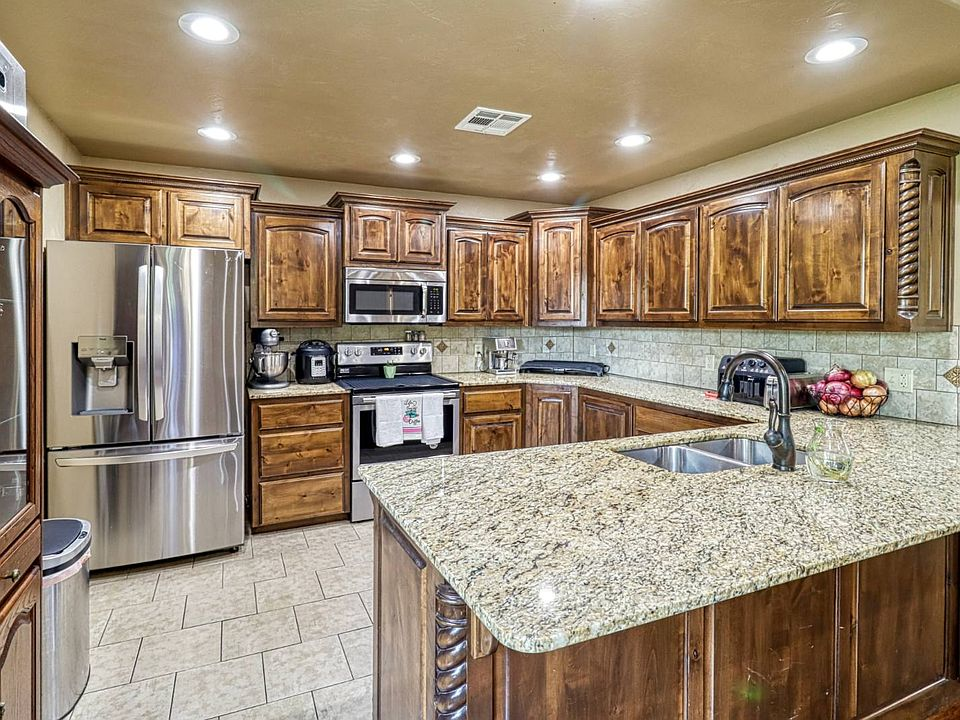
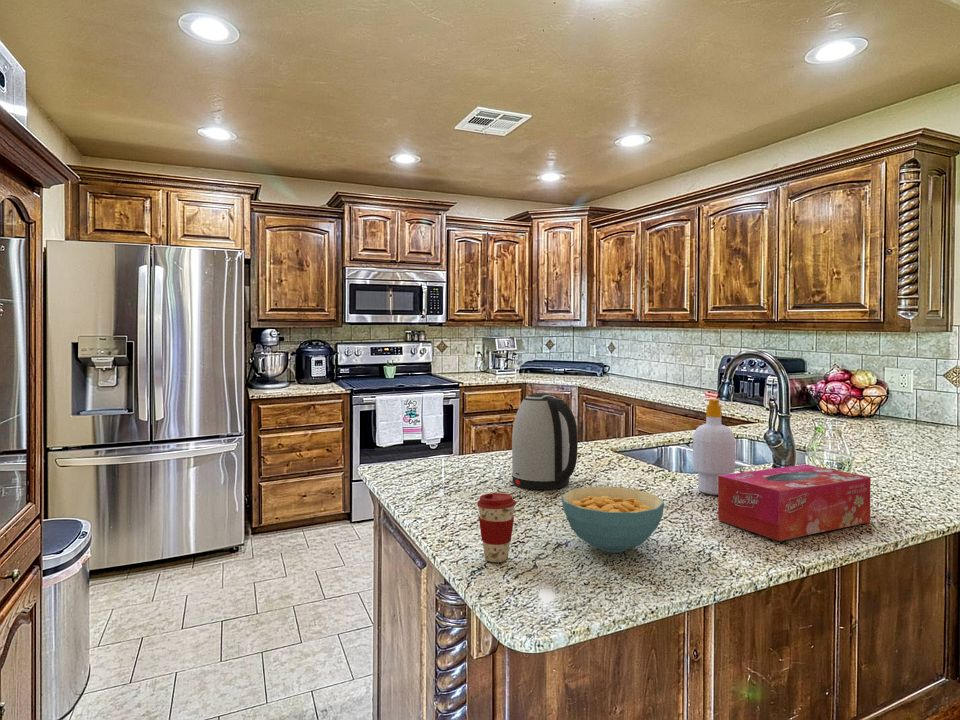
+ cereal bowl (611, 523)
+ kettle (547, 439)
+ tissue box (793, 498)
+ coffee cup (496, 527)
+ soap bottle (713, 445)
